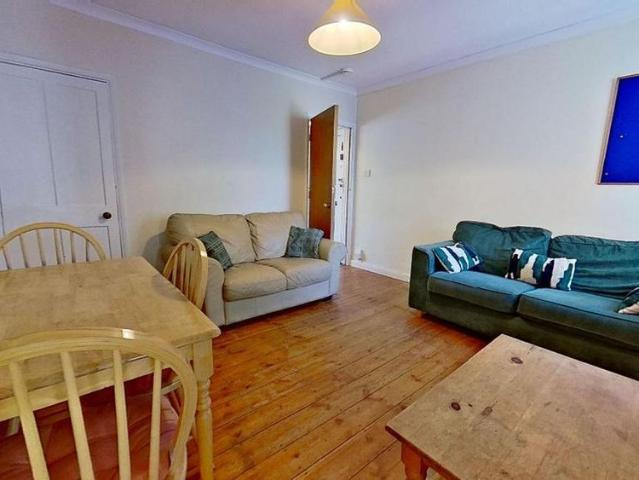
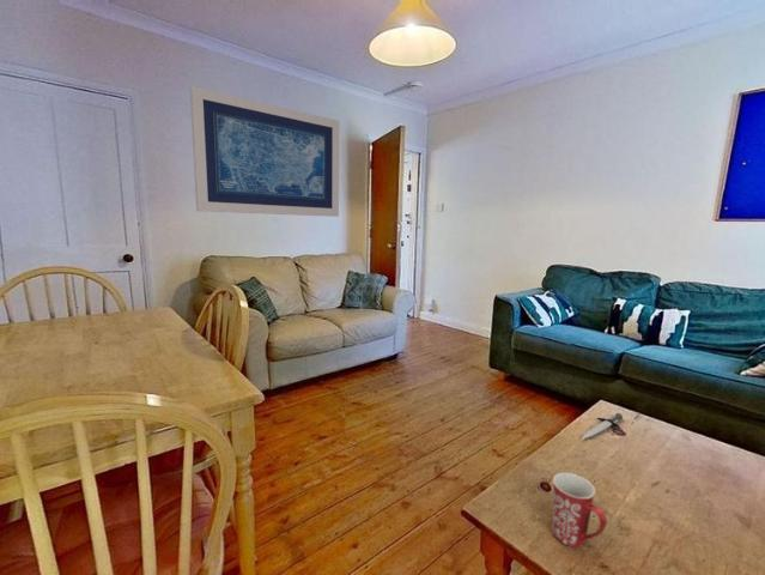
+ sword (601, 425)
+ mug (577, 515)
+ wall art (274, 161)
